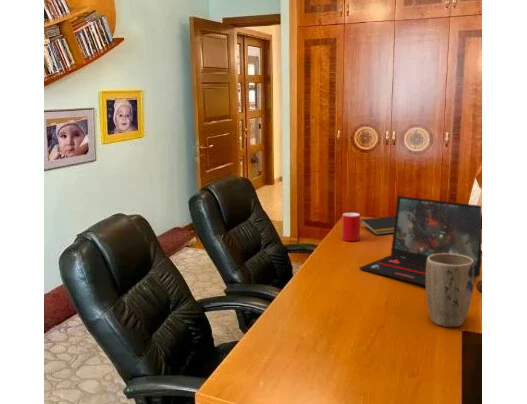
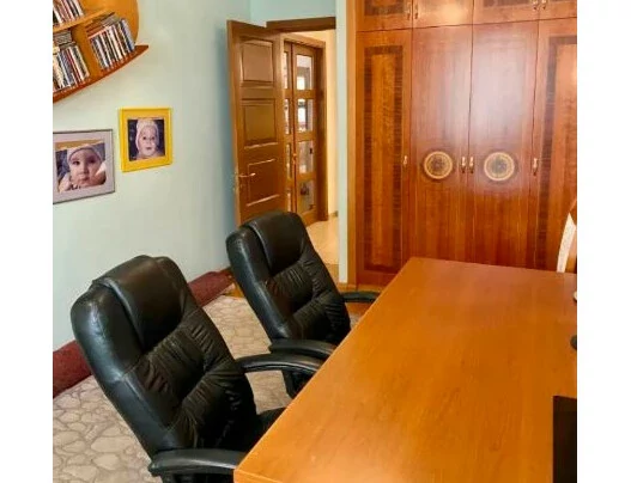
- cup (352, 226)
- notepad (388, 224)
- plant pot (448, 290)
- laptop (421, 239)
